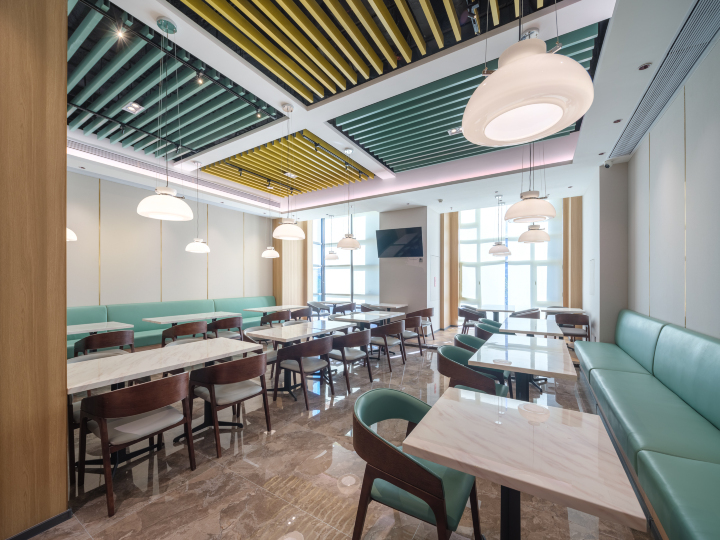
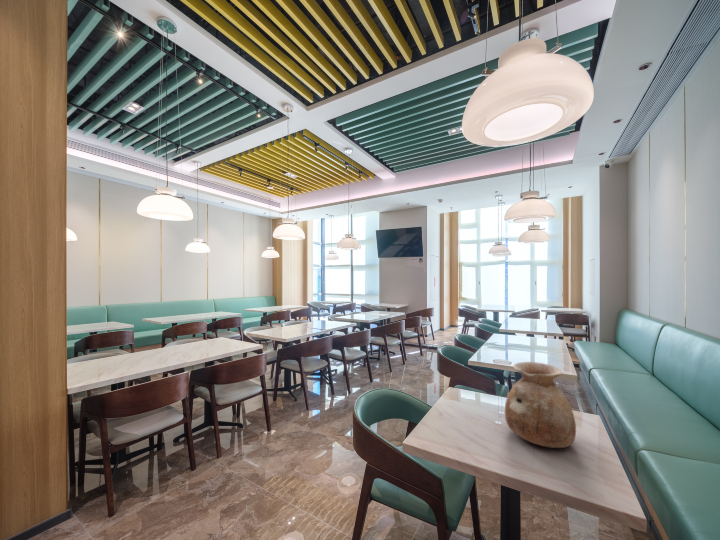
+ vase (538, 402)
